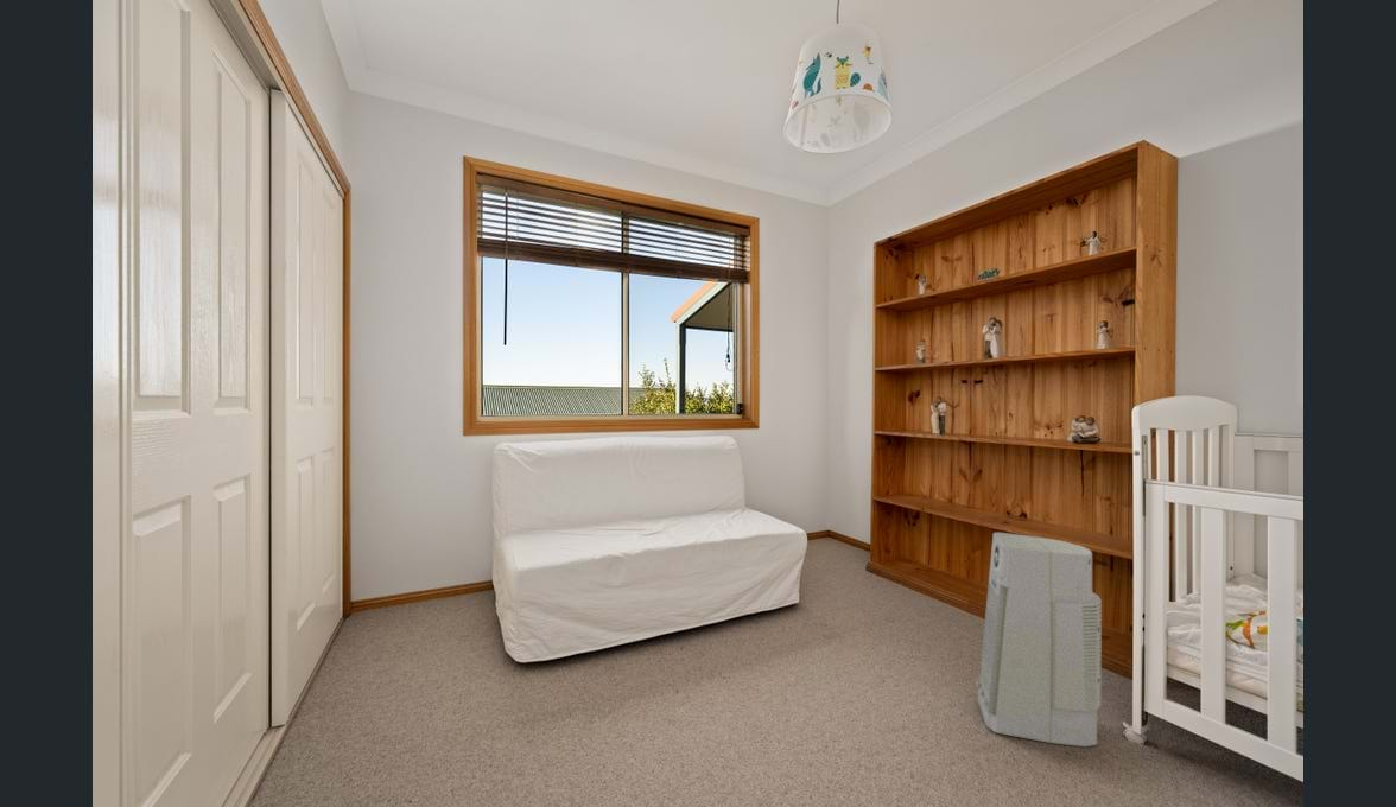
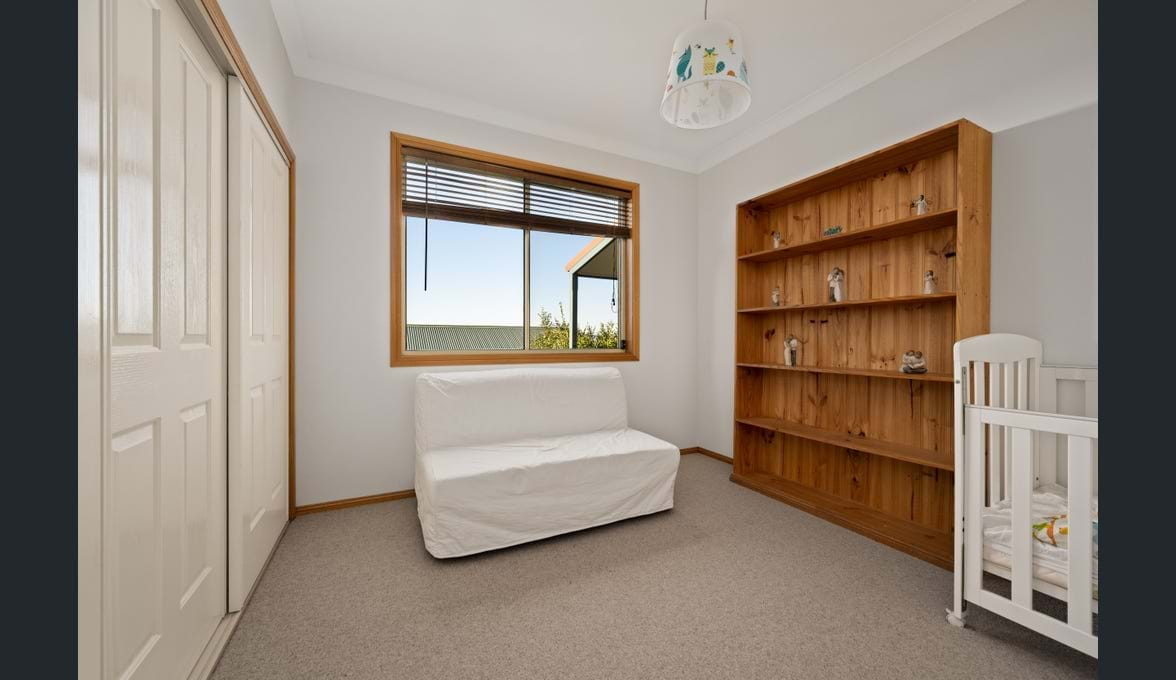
- air purifier (1036, 631)
